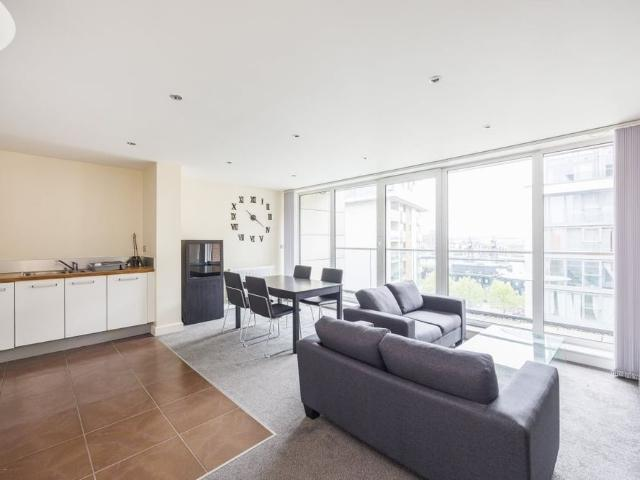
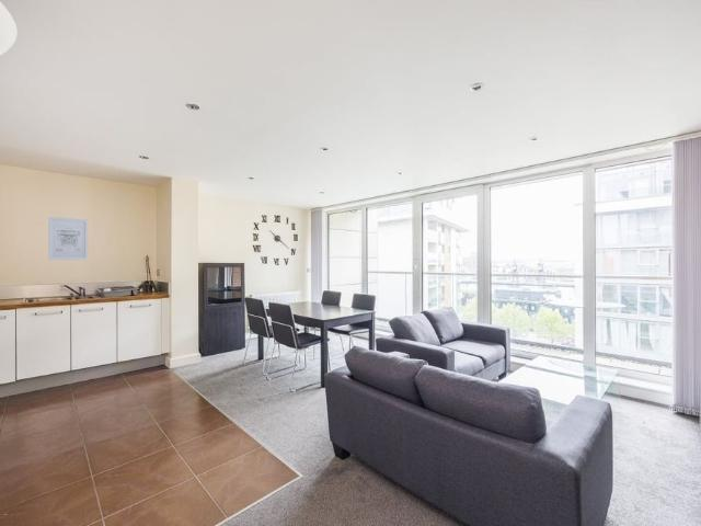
+ wall art (68, 239)
